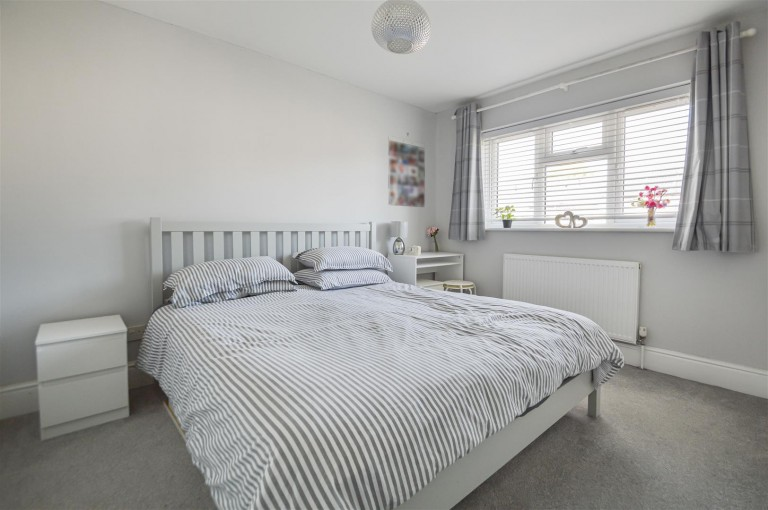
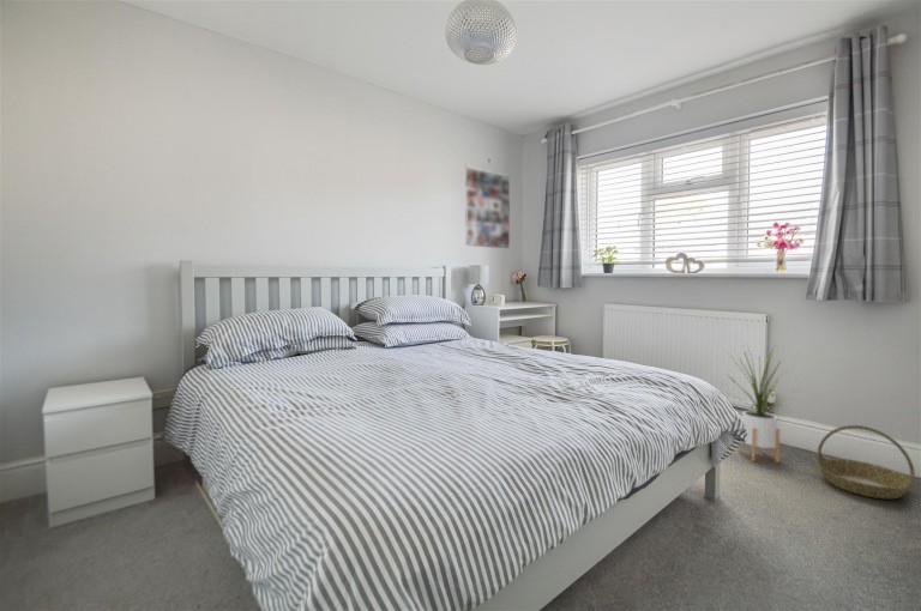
+ basket (861, 461)
+ house plant (762, 400)
